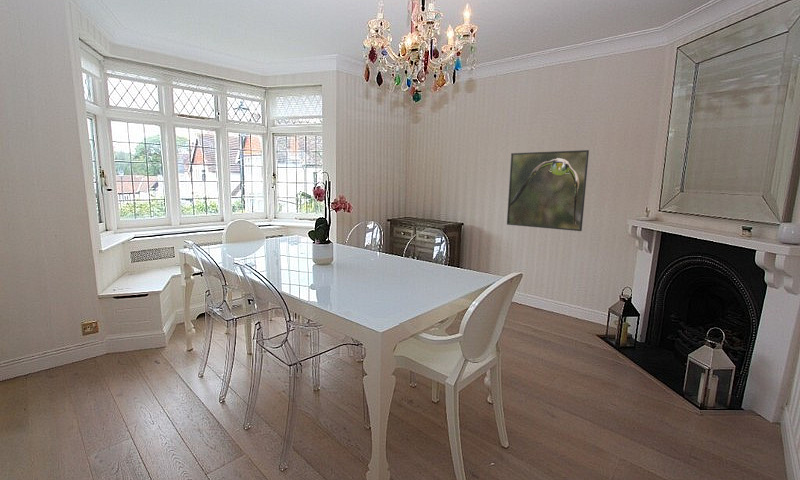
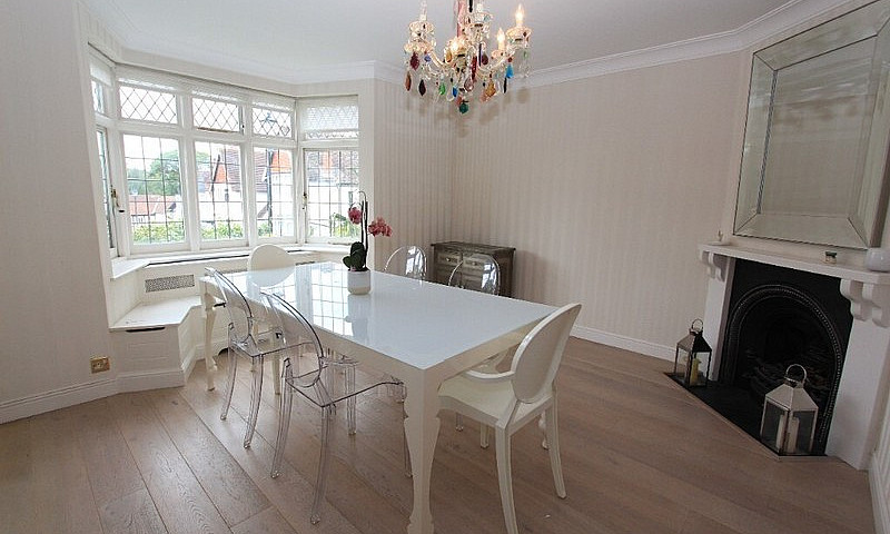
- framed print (544, 190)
